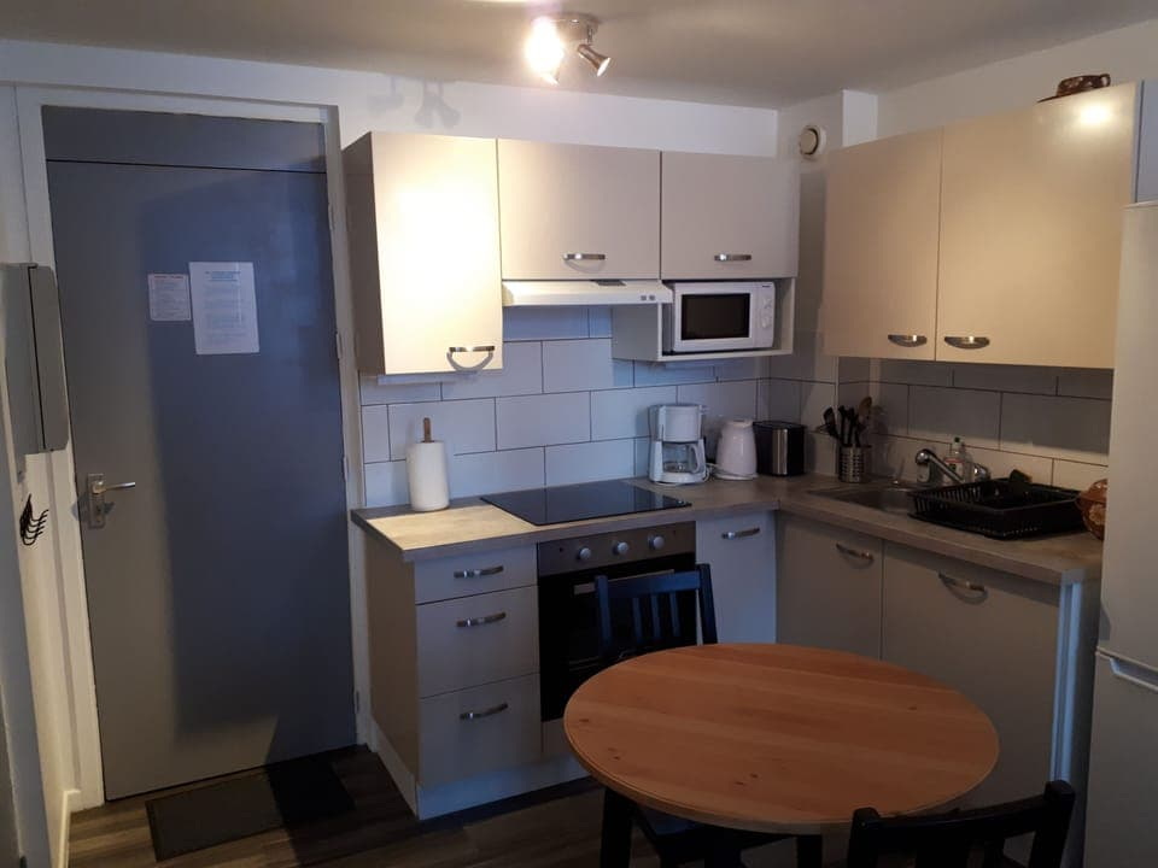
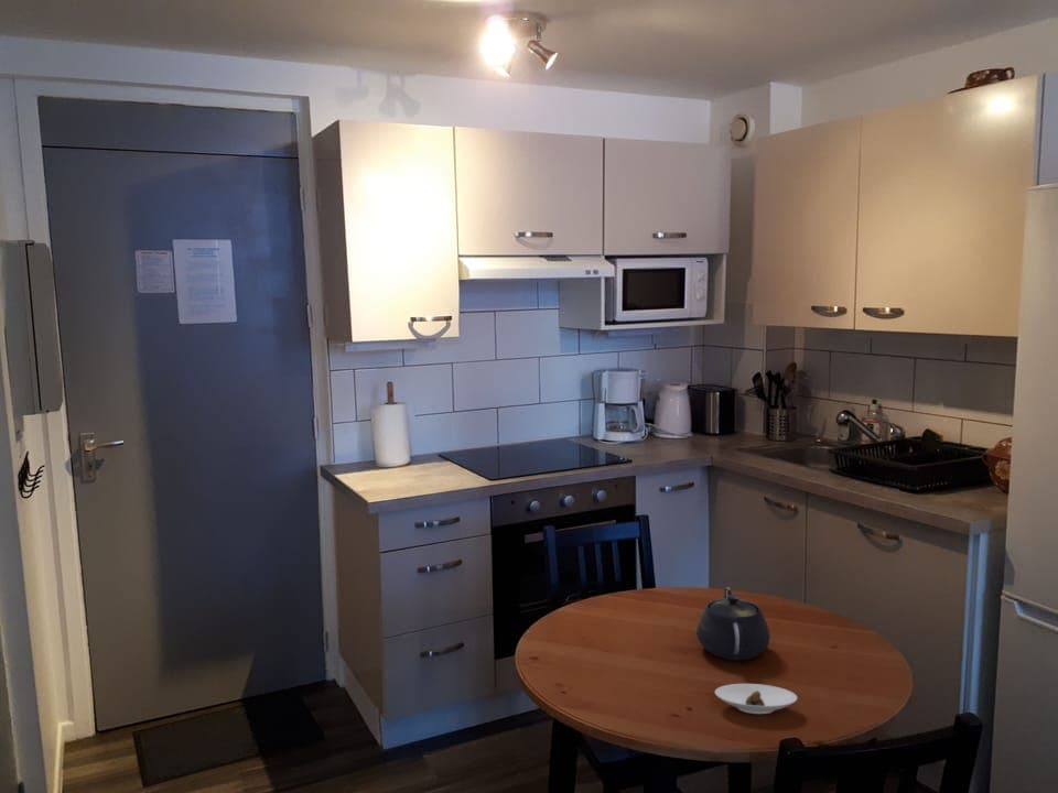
+ teapot (732, 621)
+ saucer (755, 699)
